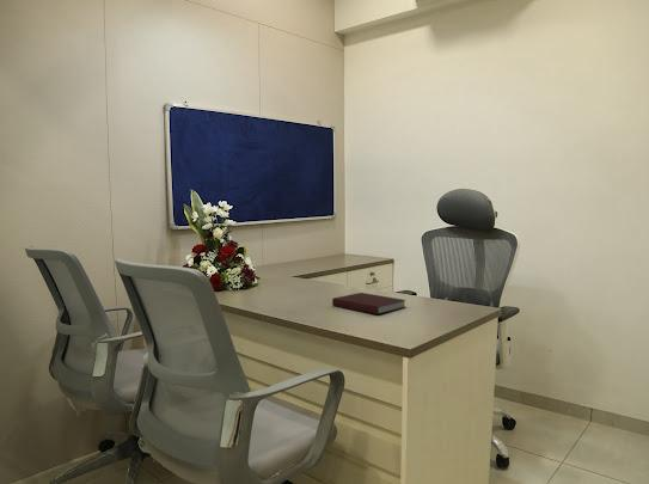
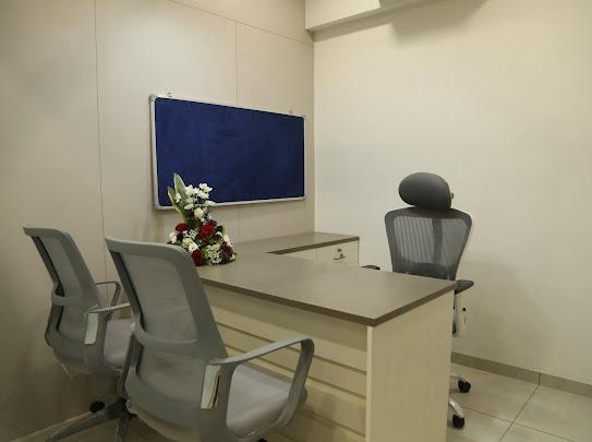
- notebook (368, 302)
